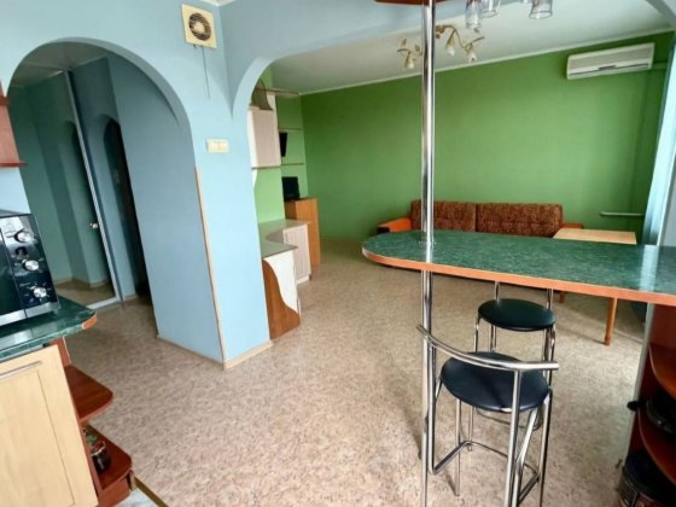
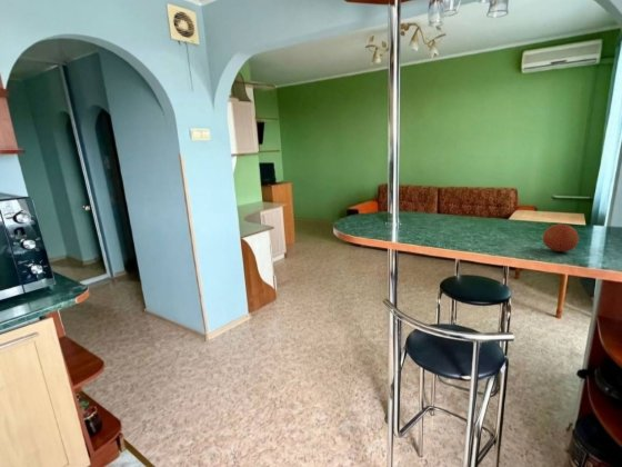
+ fruit (560, 237)
